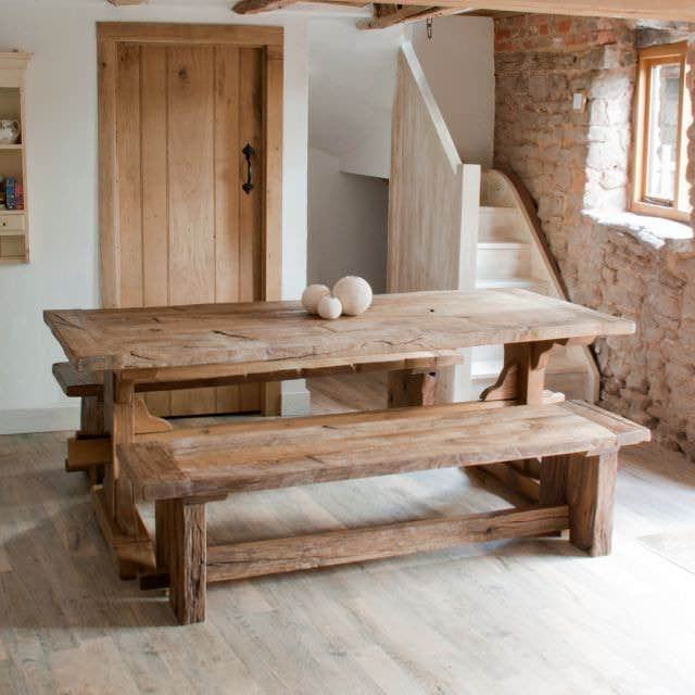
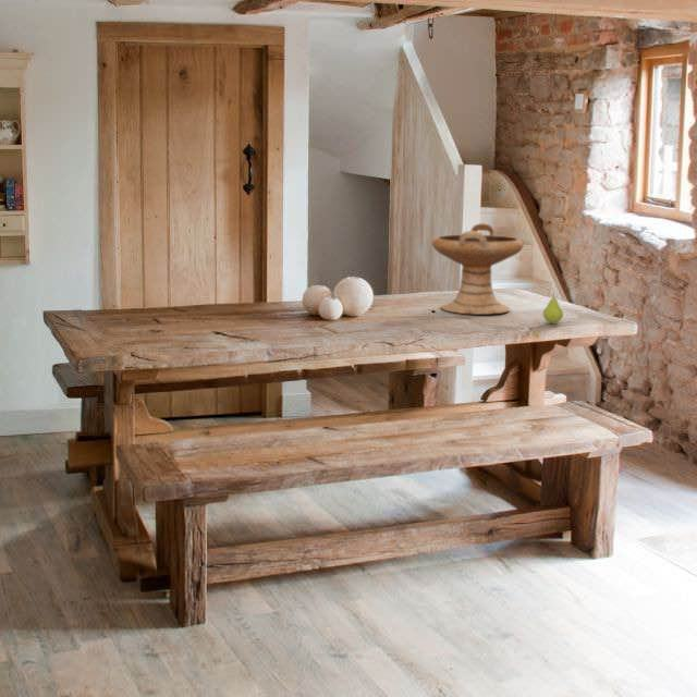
+ decorative bowl (476, 268)
+ fruit (553, 308)
